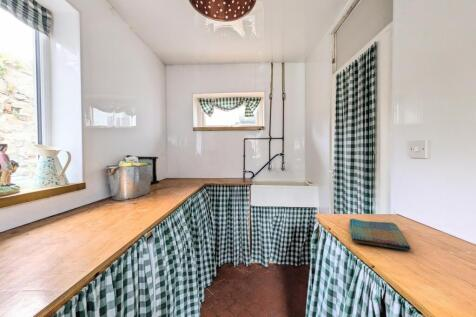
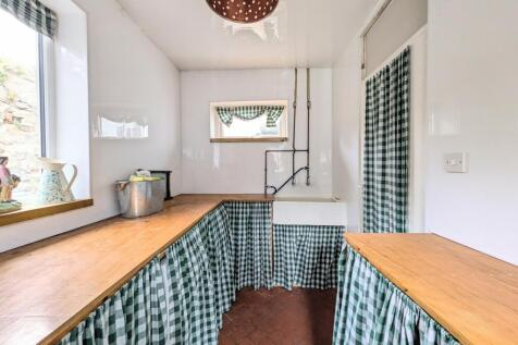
- dish towel (375, 231)
